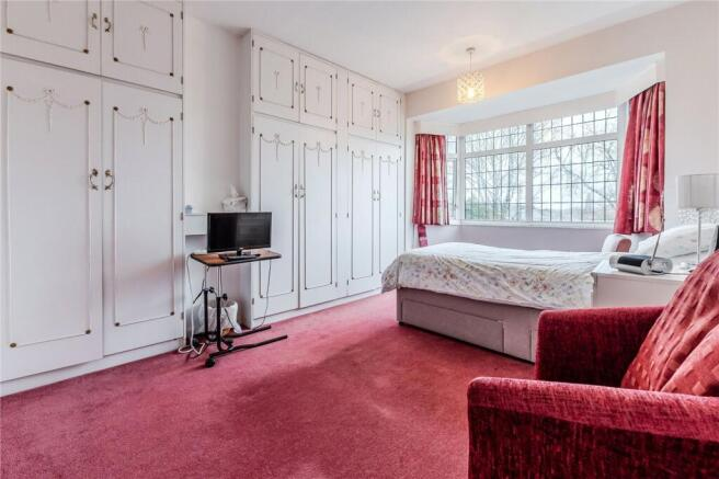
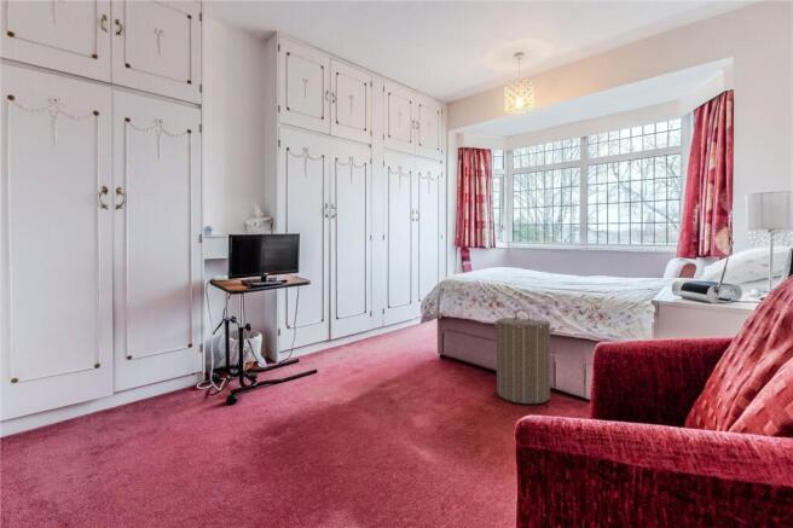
+ laundry hamper (522, 352)
